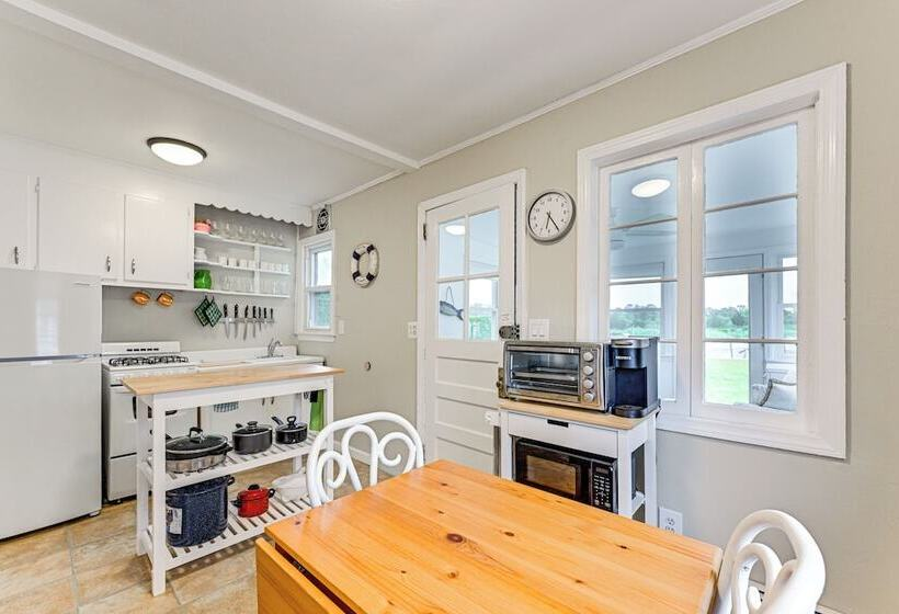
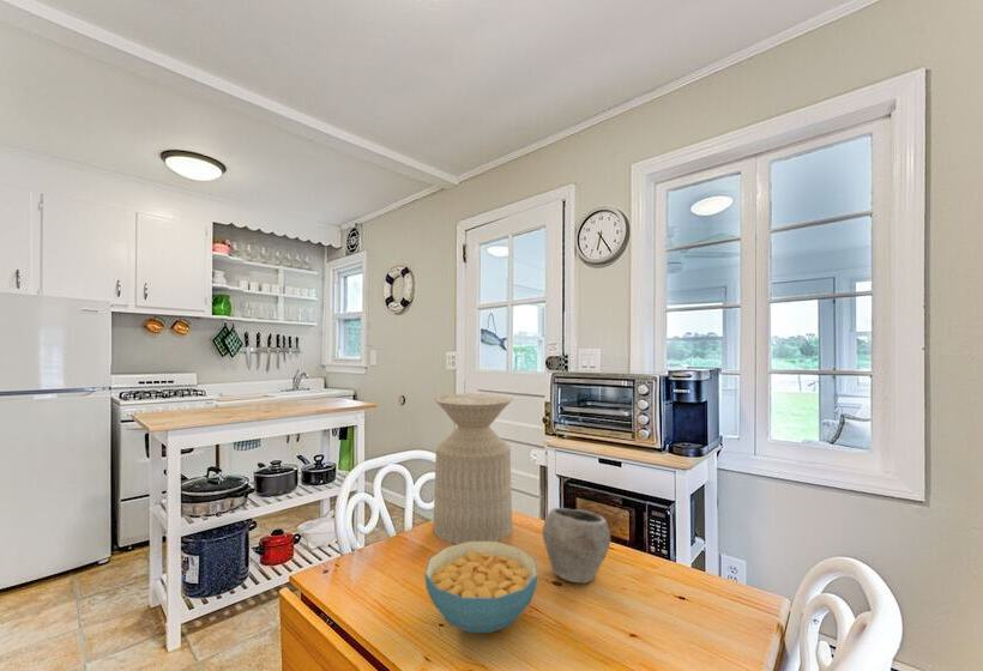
+ side table (472, 463)
+ cereal bowl (481, 593)
+ bowl (575, 542)
